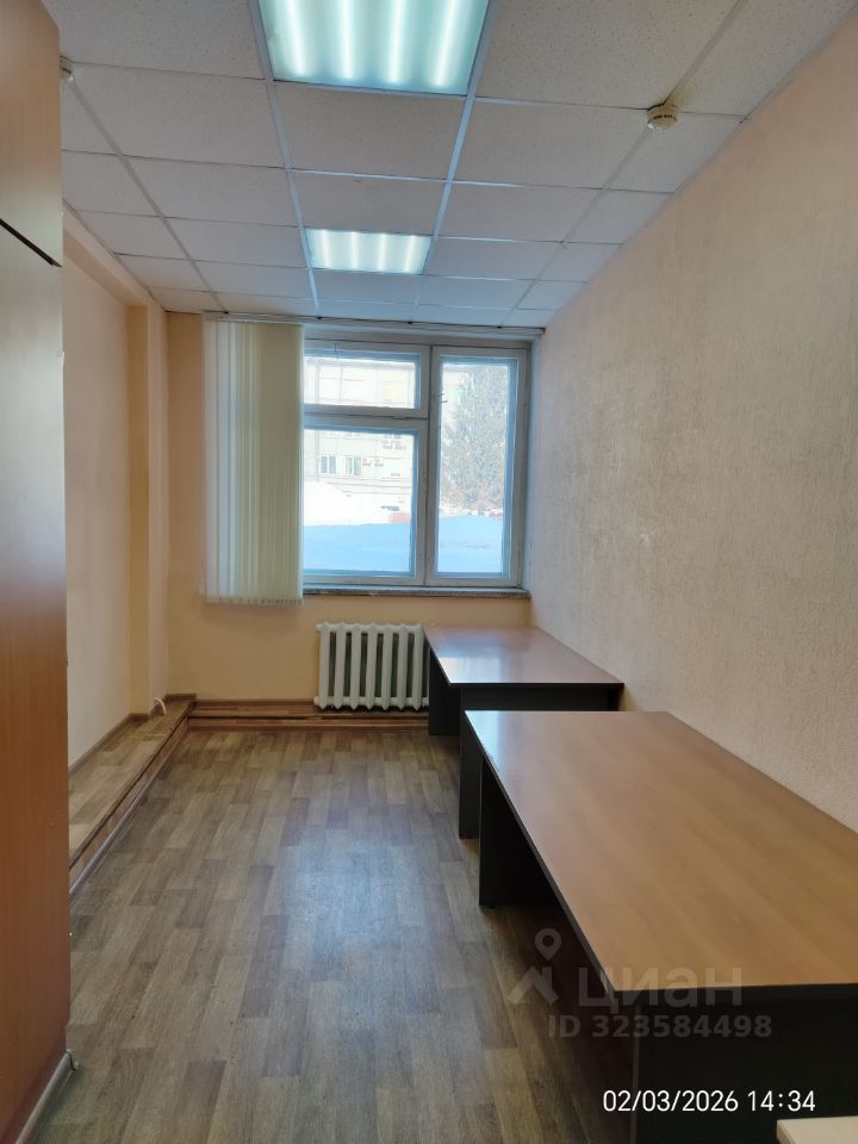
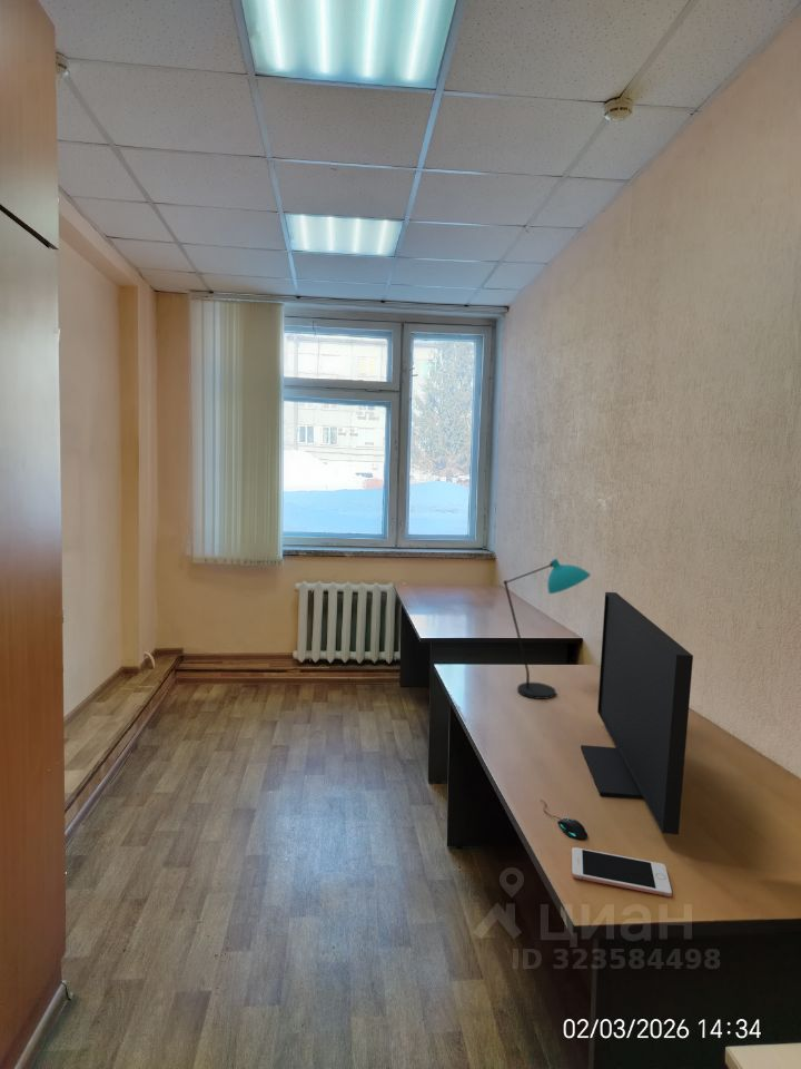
+ cell phone (619, 871)
+ mouse (563, 818)
+ computer monitor (624, 695)
+ desk lamp (518, 631)
